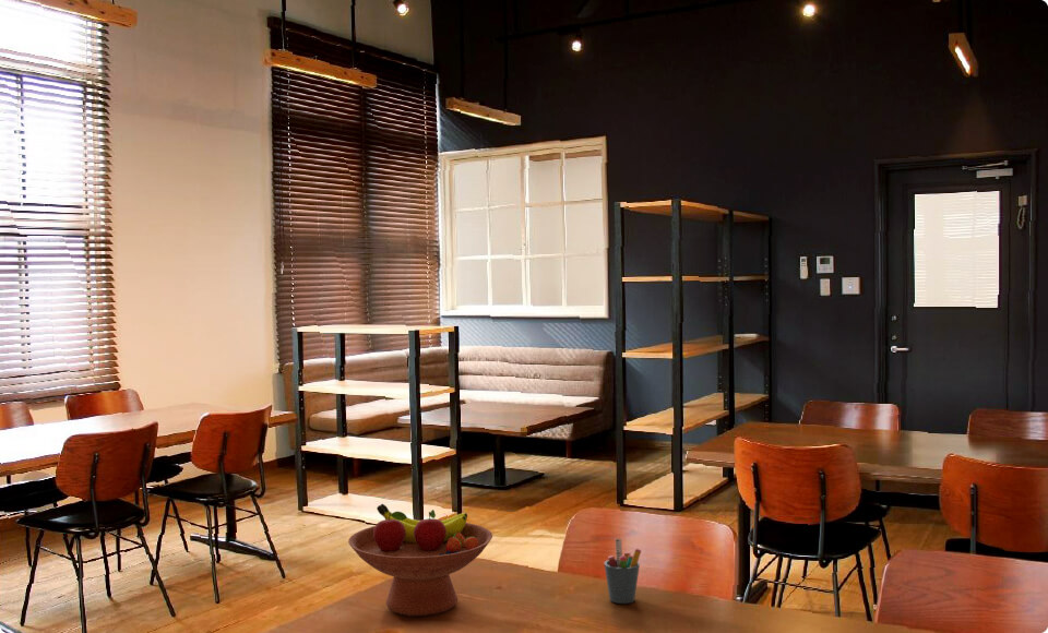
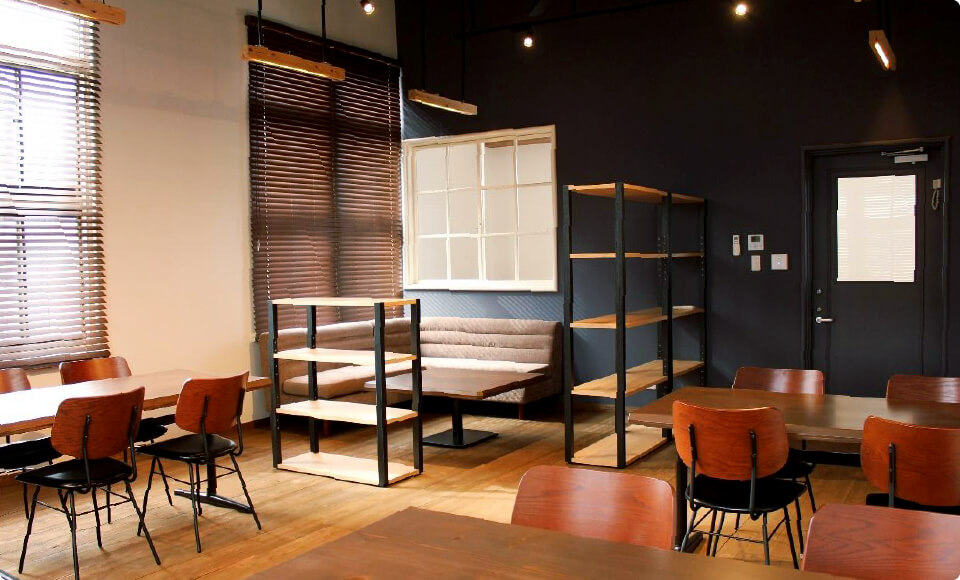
- pen holder (622, 571)
- fruit bowl (420, 558)
